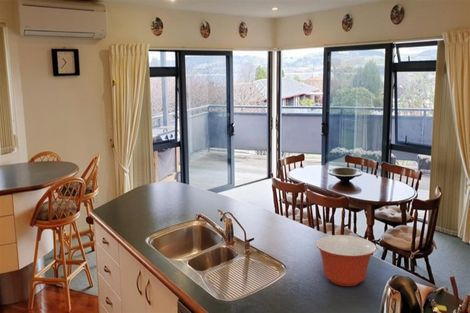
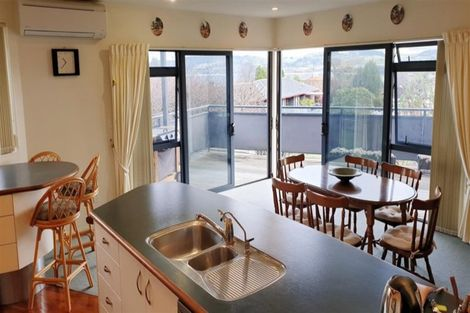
- mixing bowl (344, 262)
